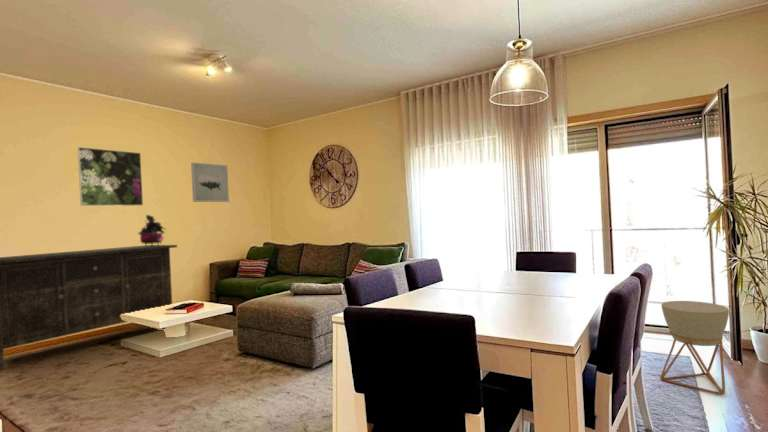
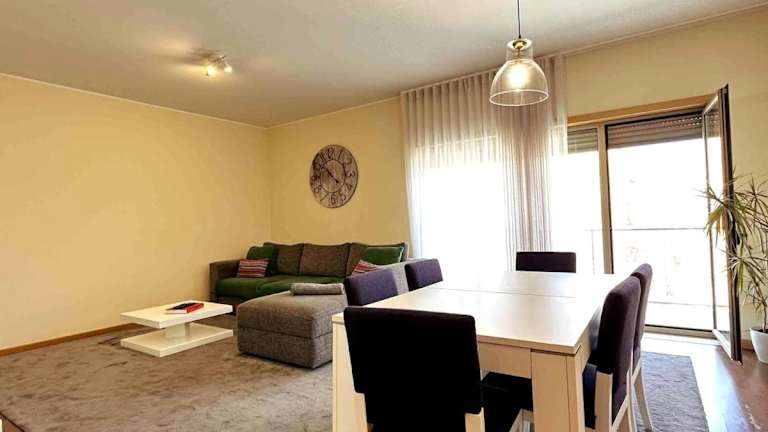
- wall art (210, 183)
- planter (695, 344)
- potted plant (152, 229)
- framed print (112, 177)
- sideboard (85, 297)
